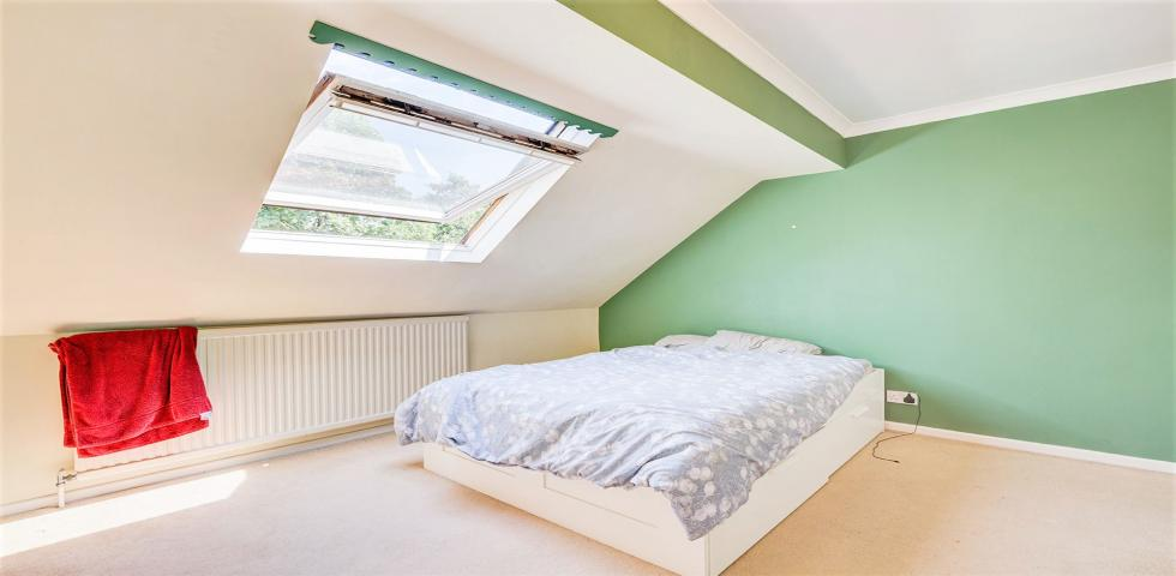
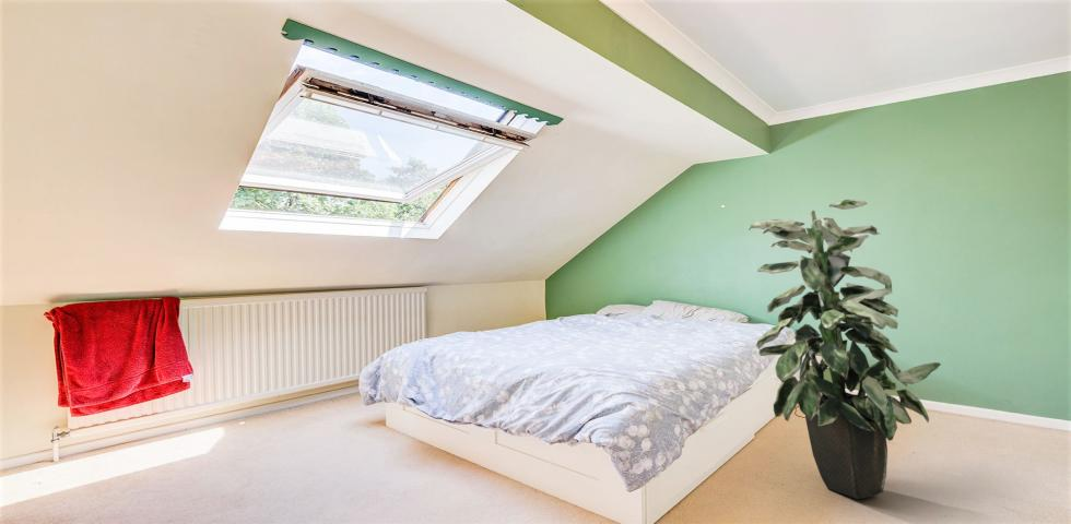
+ indoor plant (833, 345)
